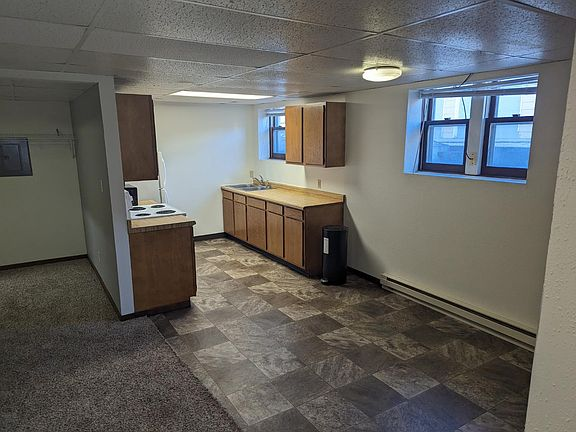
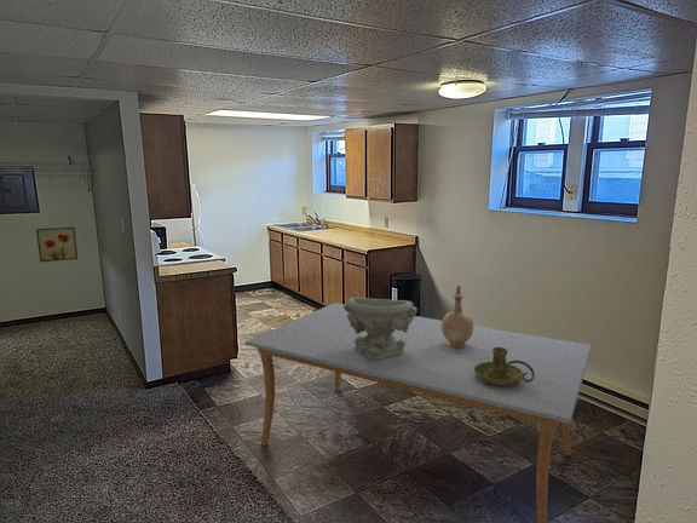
+ dining table (415, 391)
+ decorative bowl (375, 326)
+ candle holder (505, 364)
+ vase (457, 315)
+ wall art (57, 243)
